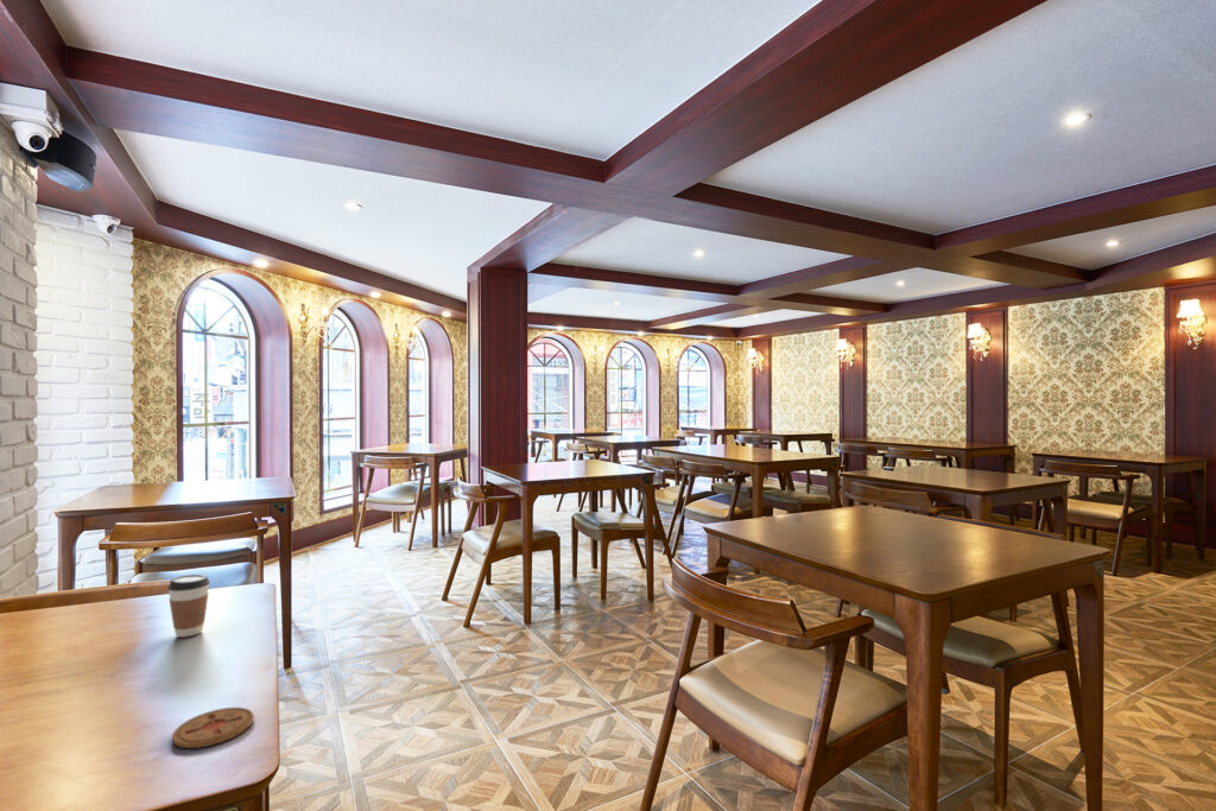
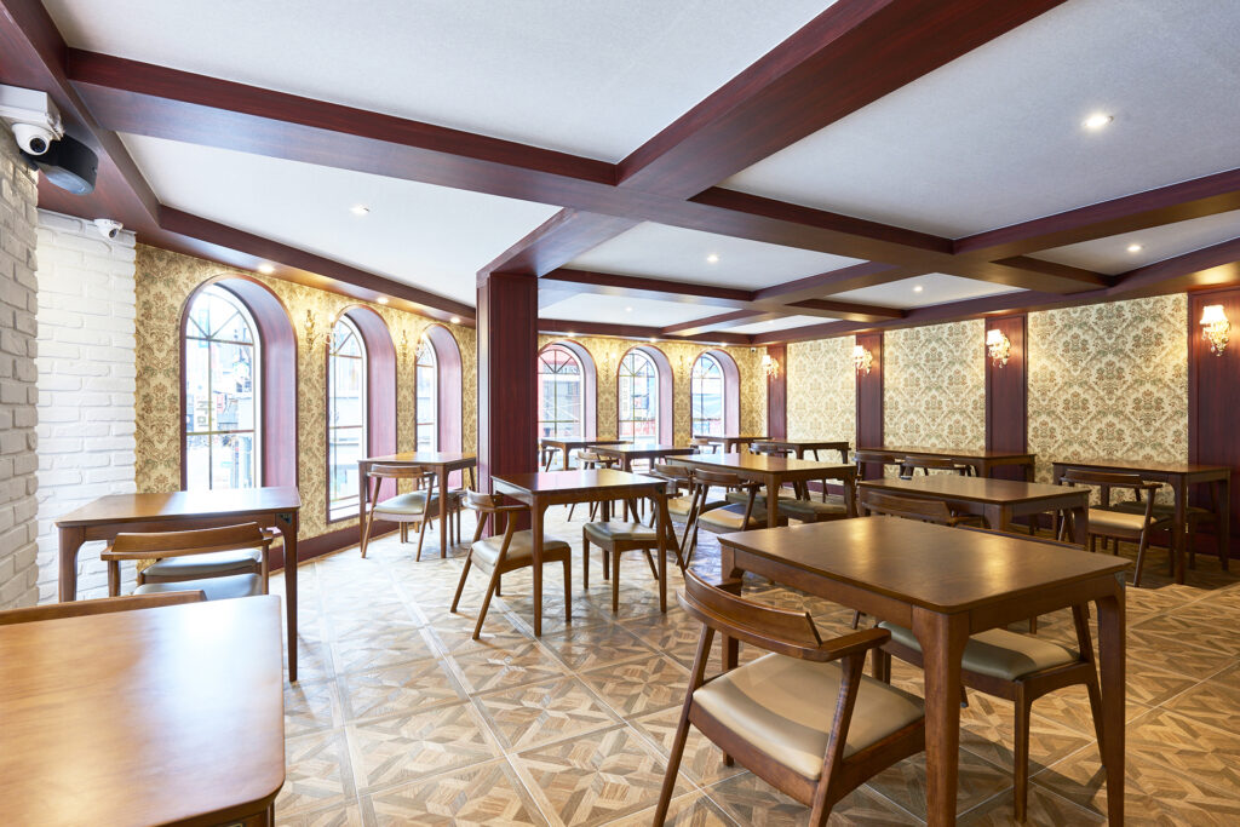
- coffee cup (189, 604)
- coaster (214, 726)
